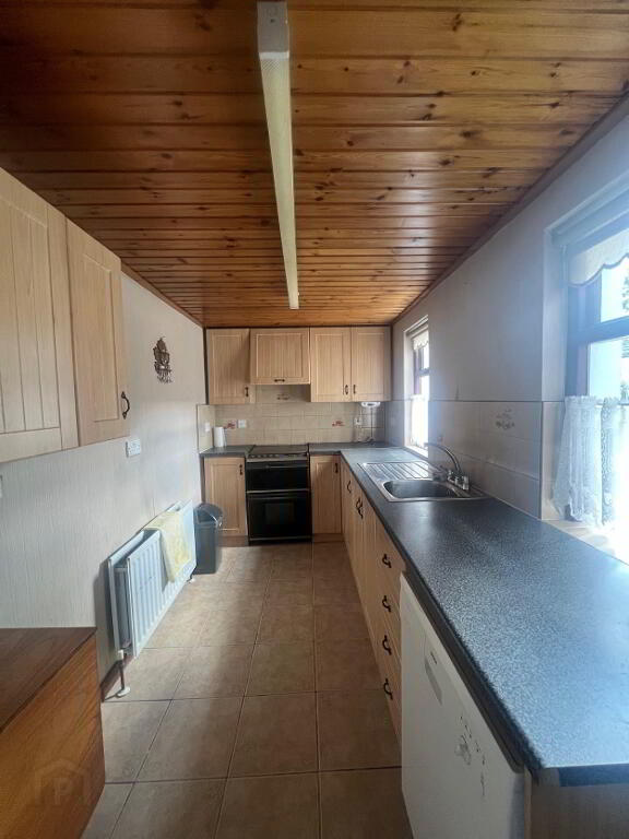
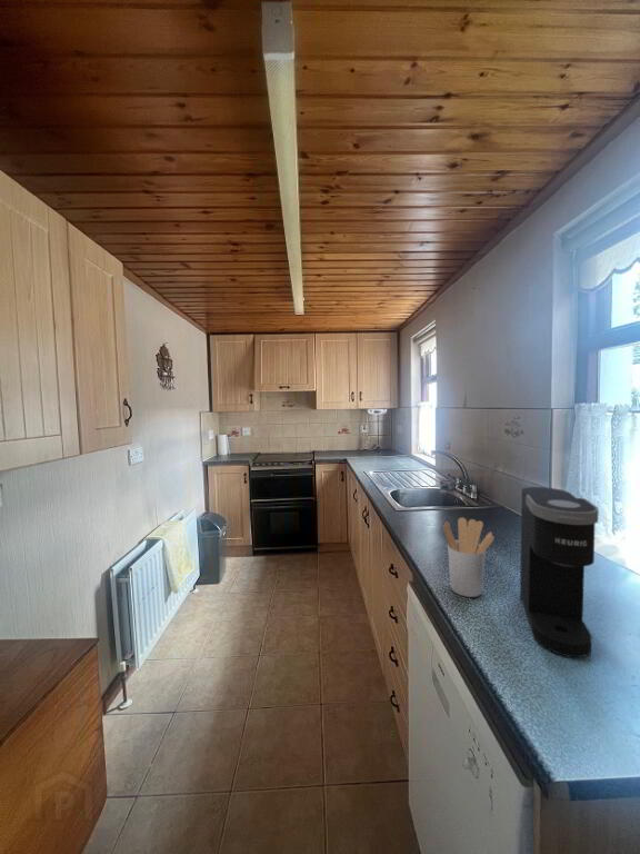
+ utensil holder (467, 554)
+ coffee maker (552, 558)
